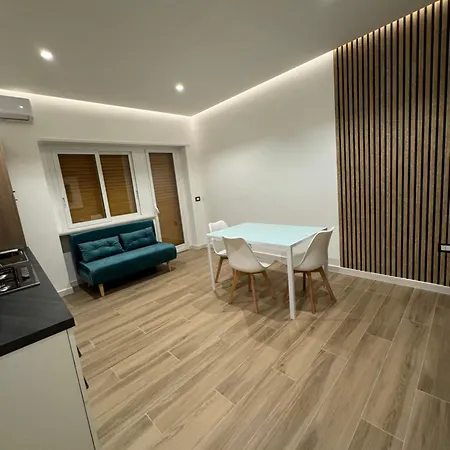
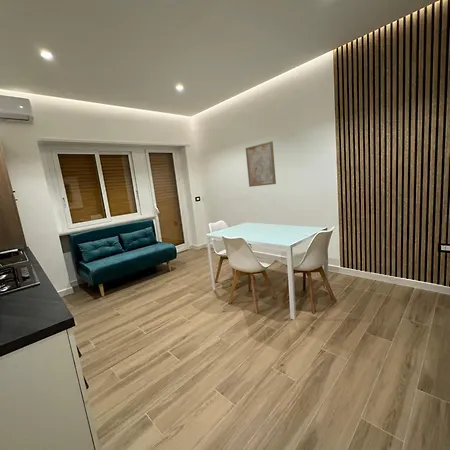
+ wall art (260, 165)
